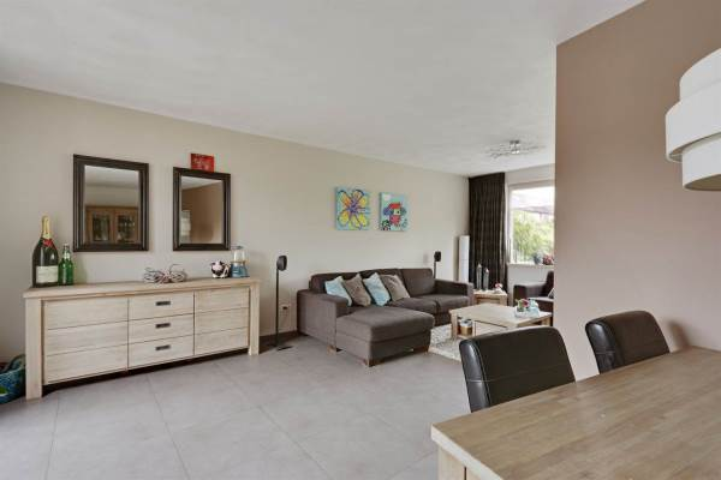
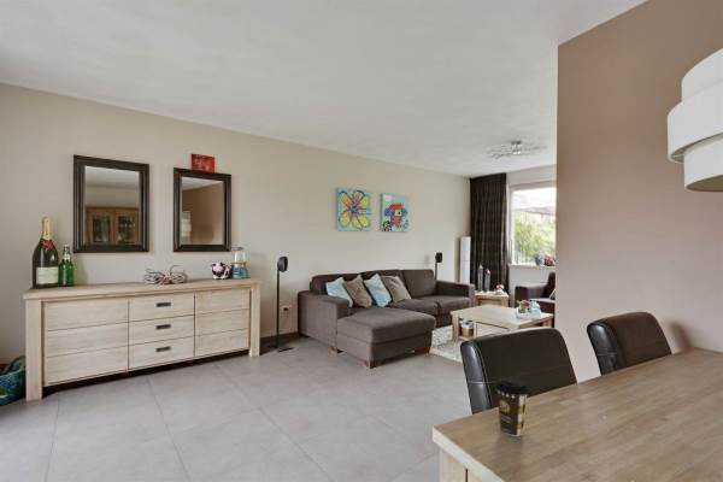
+ coffee cup (511, 405)
